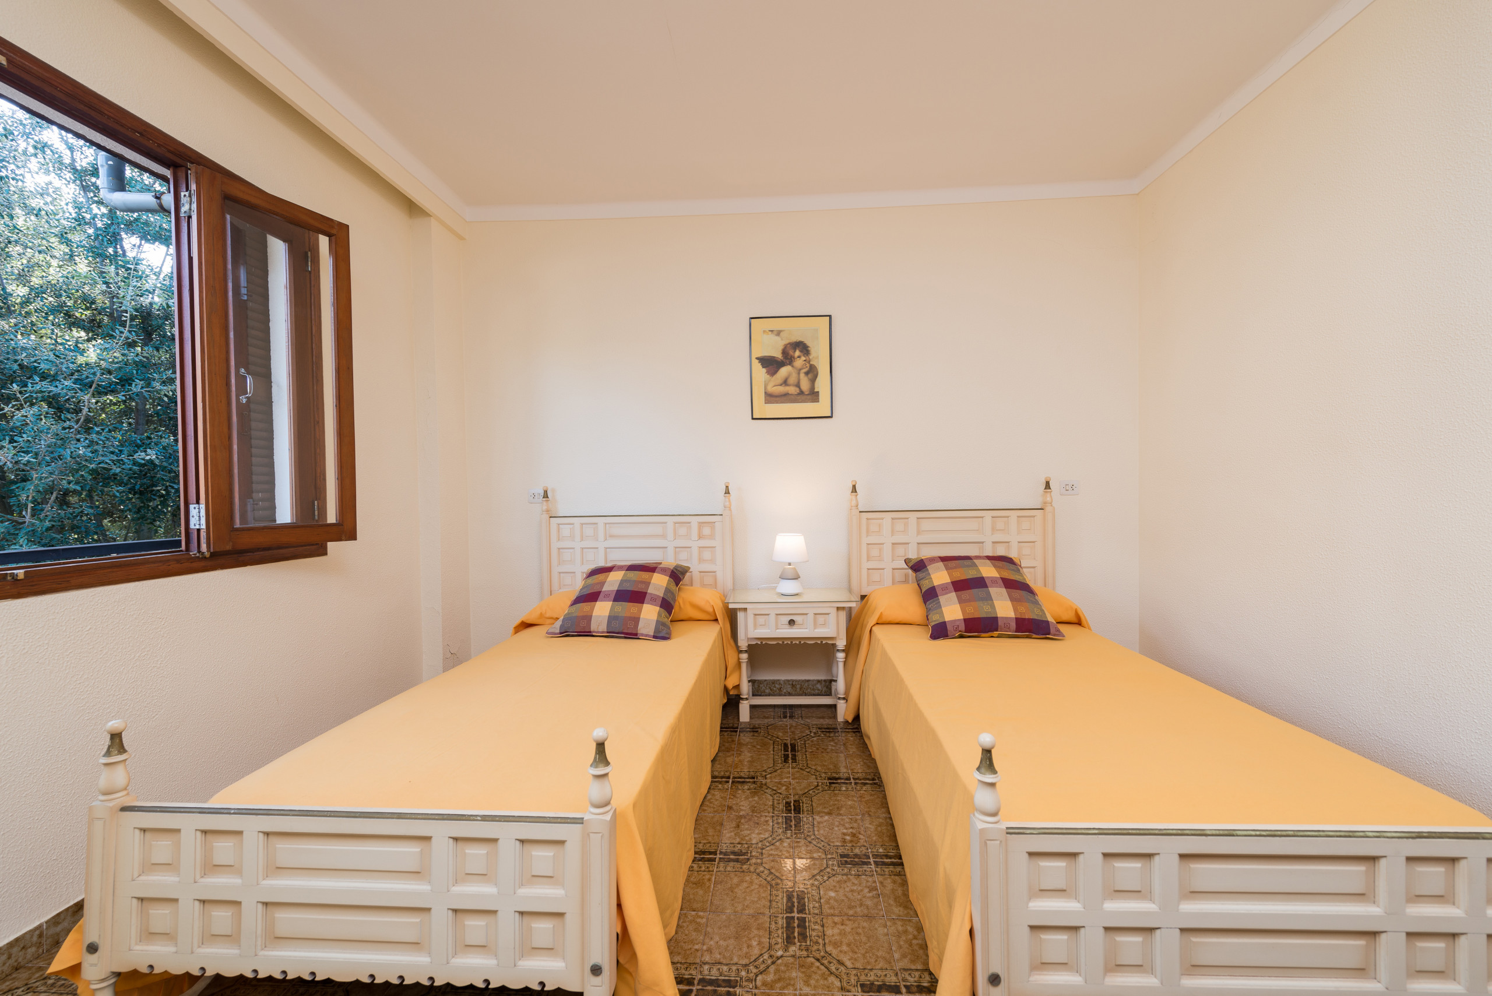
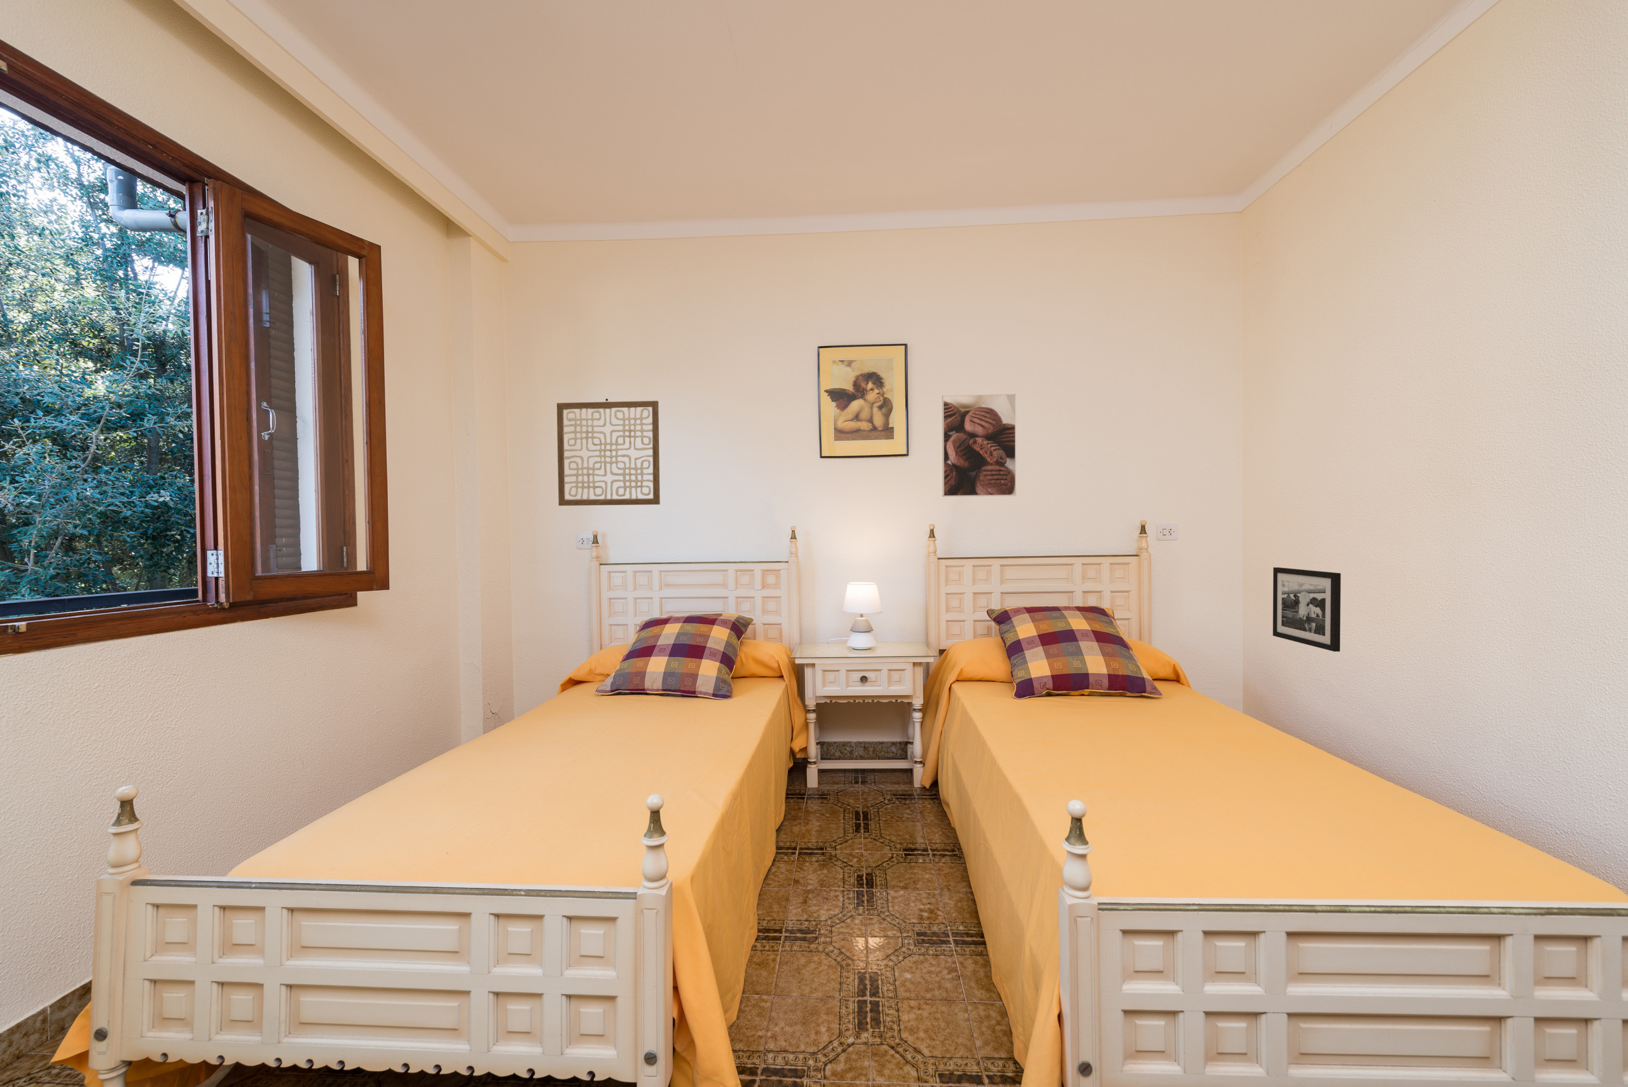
+ picture frame (1304, 607)
+ wall art (608, 450)
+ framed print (979, 445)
